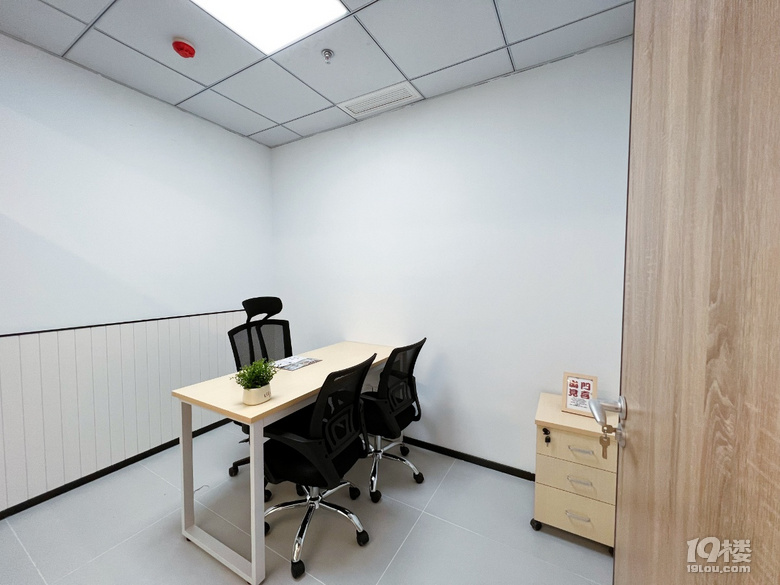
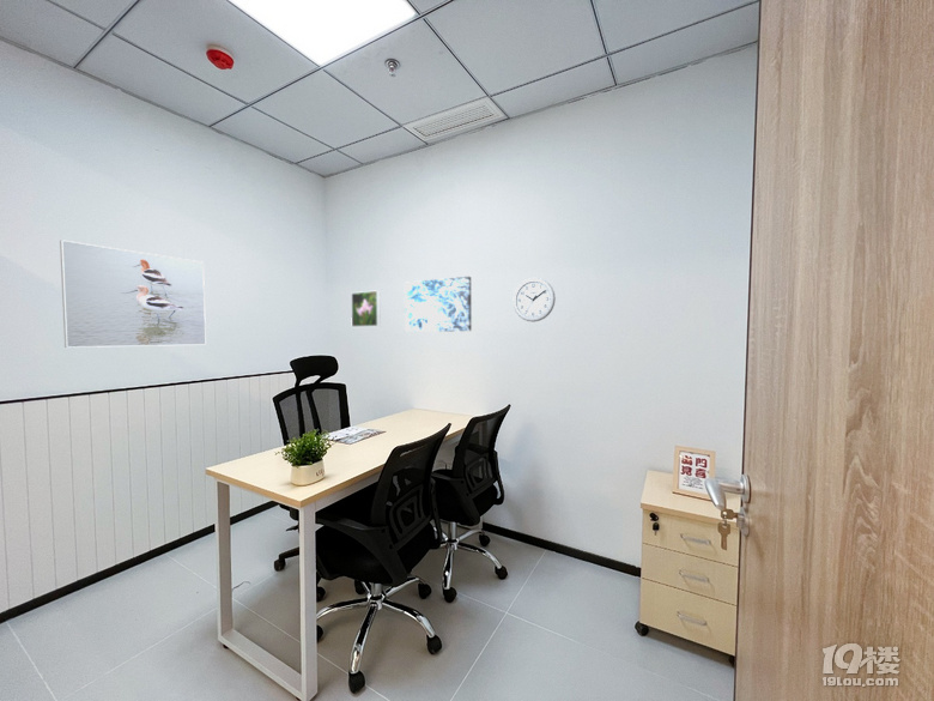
+ wall clock (533, 300)
+ wall art (436, 306)
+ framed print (365, 309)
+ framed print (142, 300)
